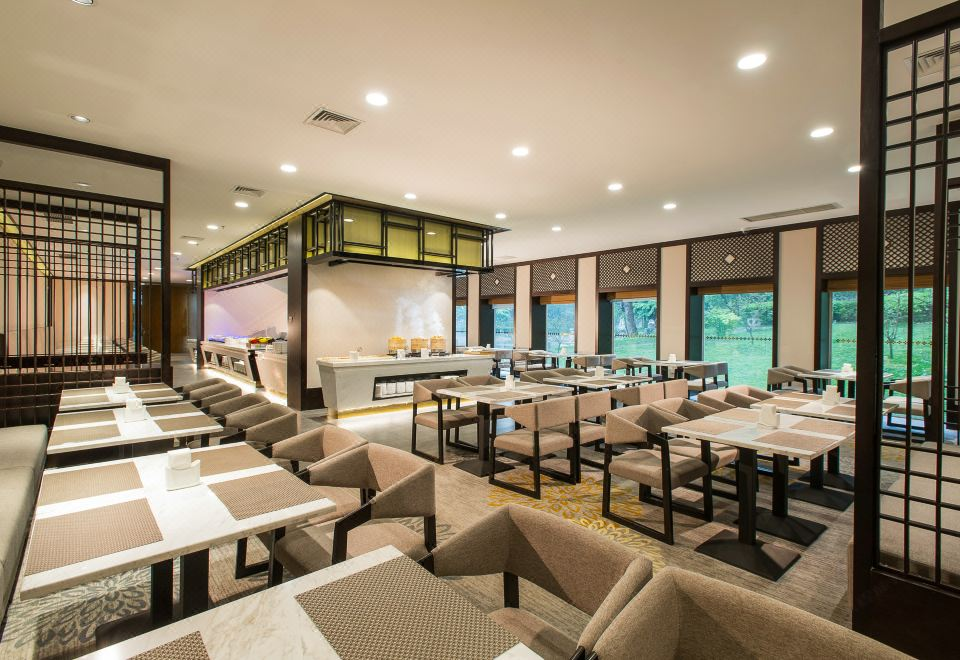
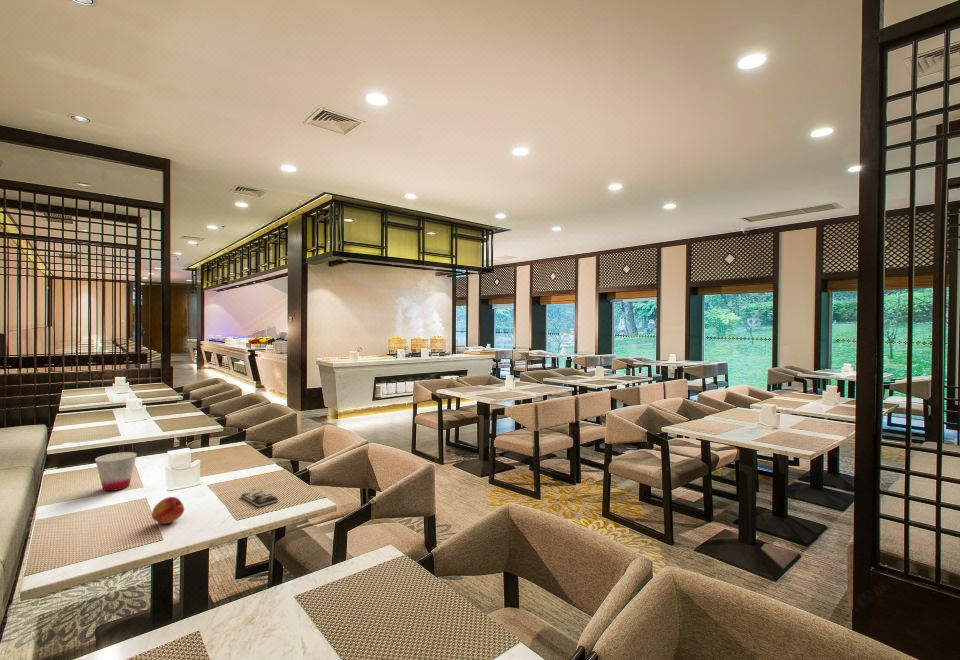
+ smartphone (259, 495)
+ fruit (167, 510)
+ cup (116, 472)
